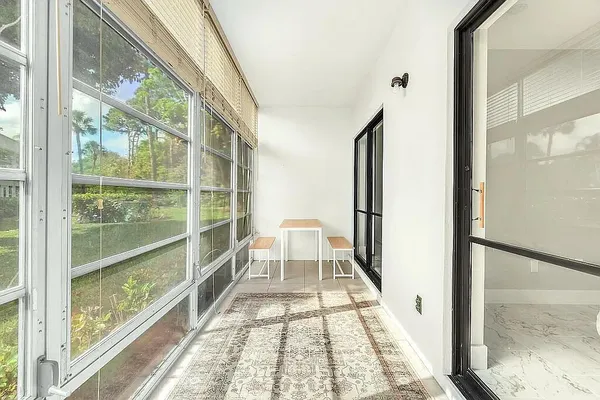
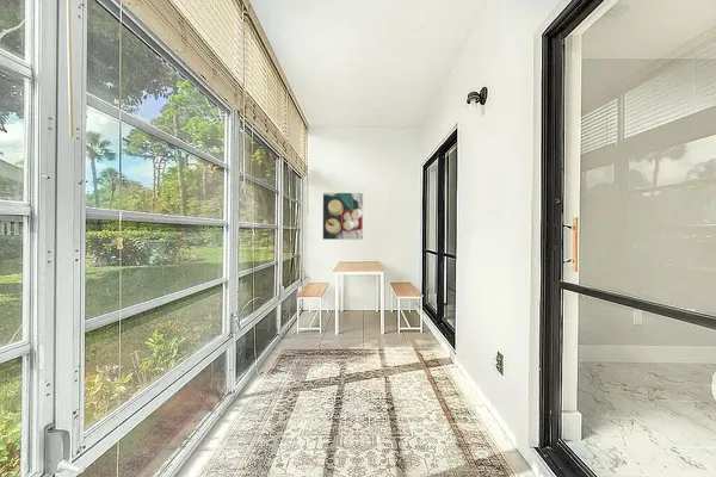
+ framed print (342, 216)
